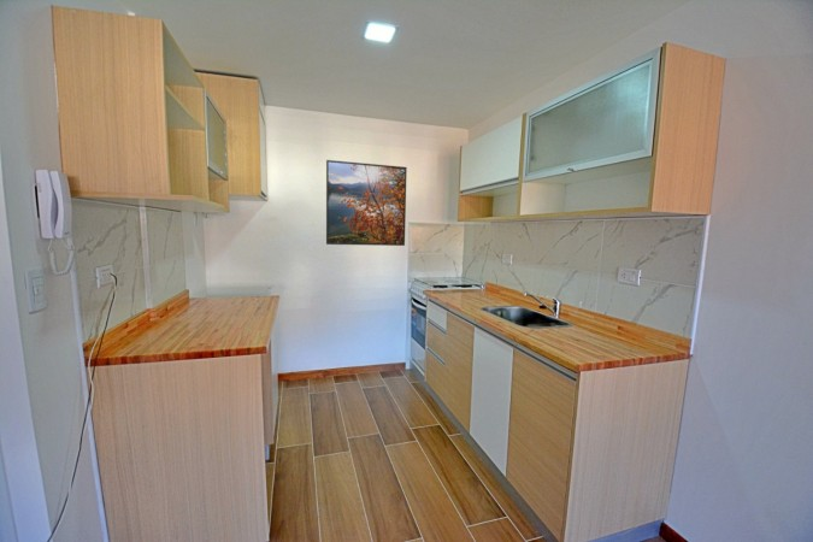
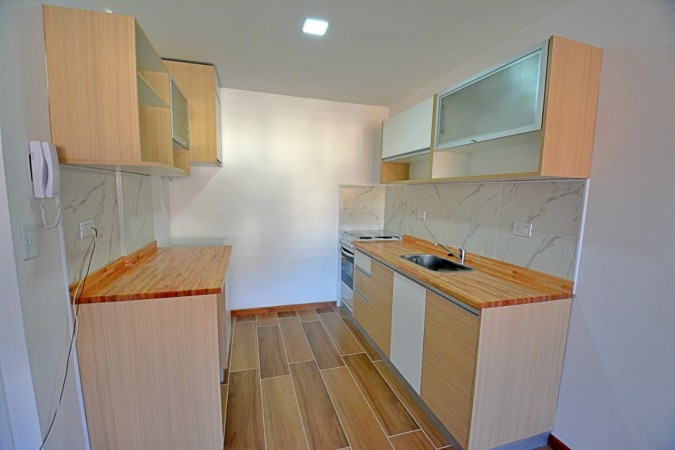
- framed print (367, 205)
